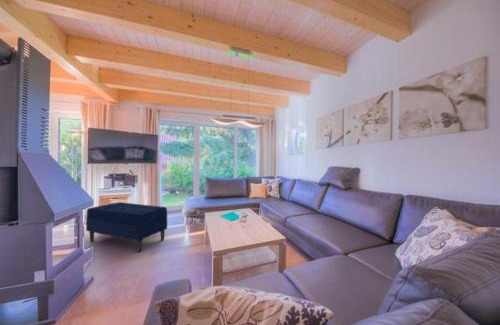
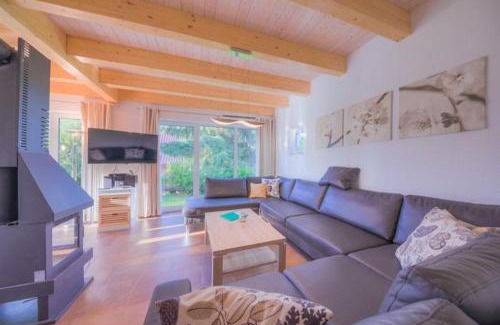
- bench (127, 224)
